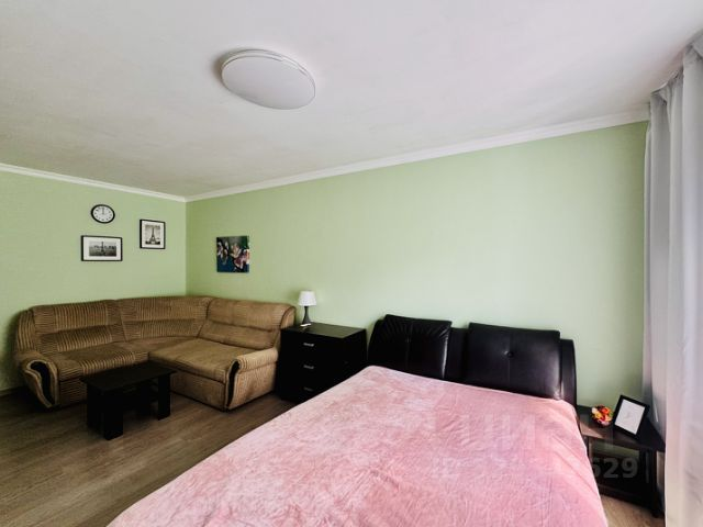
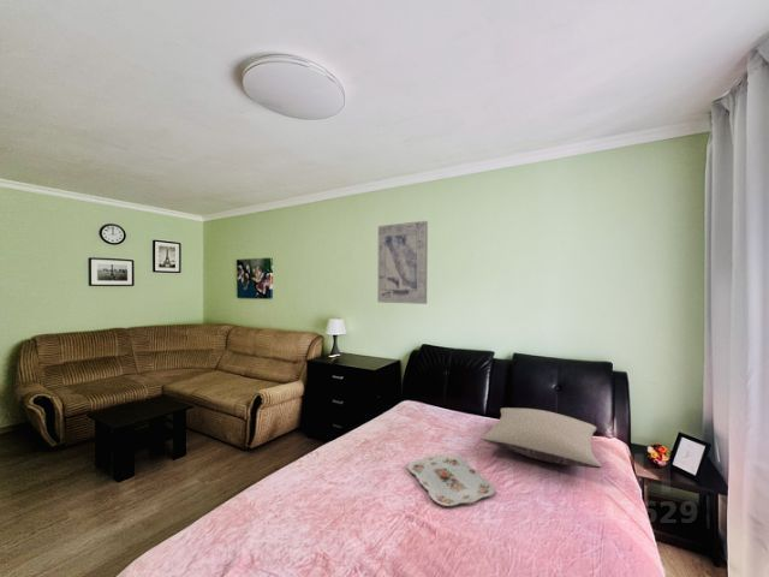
+ wall art (401, 263)
+ pillow (541, 432)
+ serving tray (448, 477)
